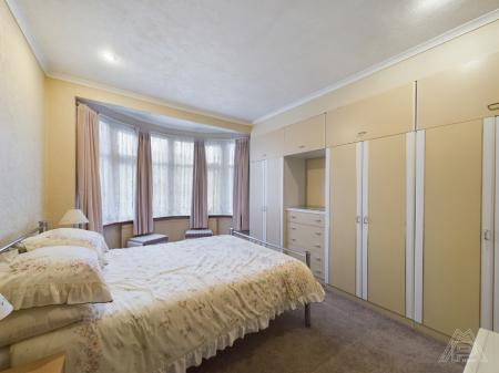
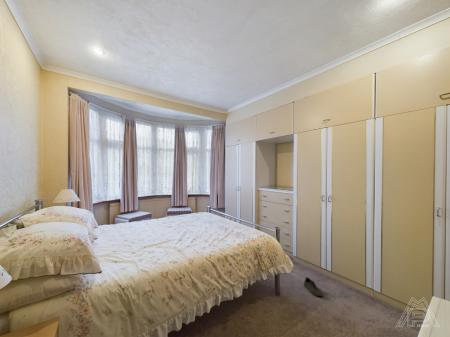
+ shoe (312, 286)
